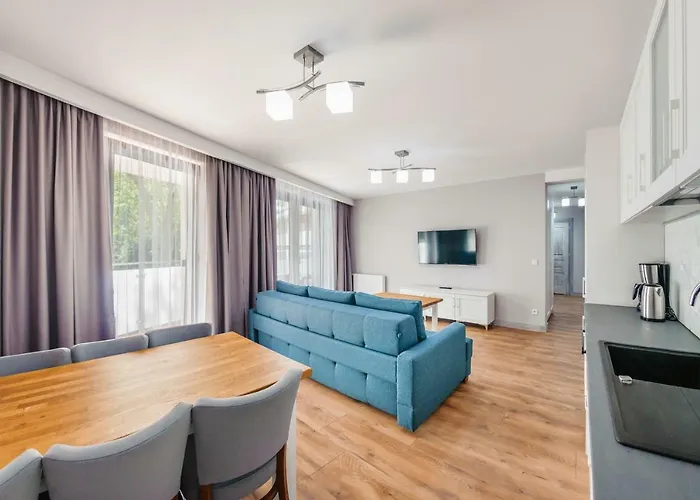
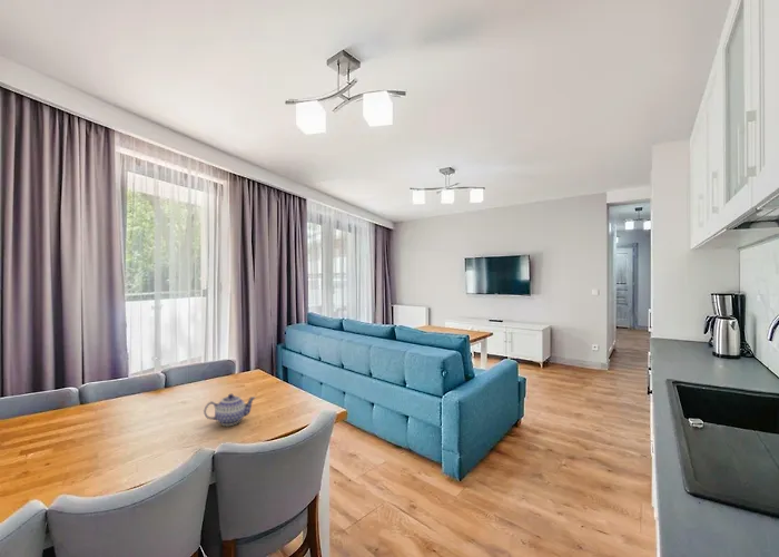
+ teapot (230, 408)
